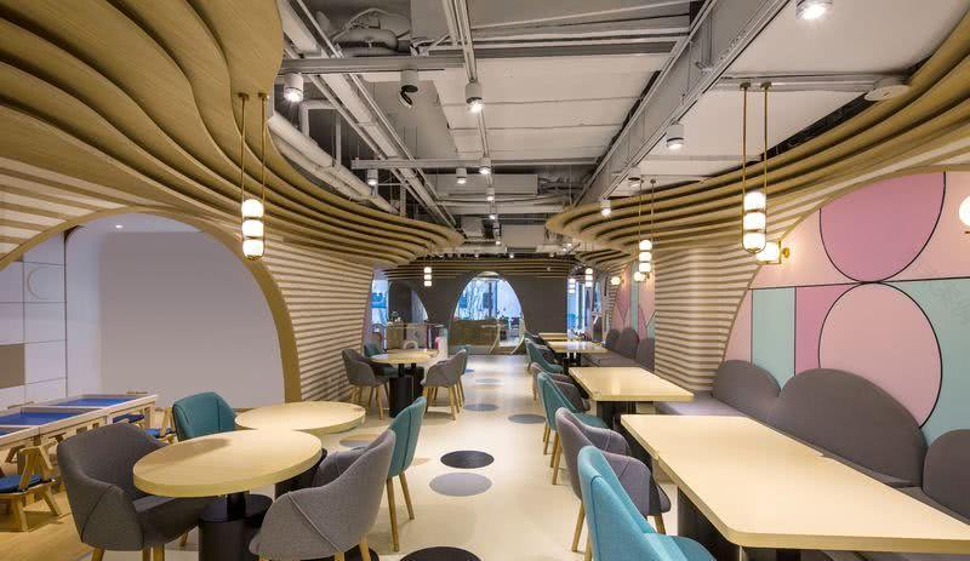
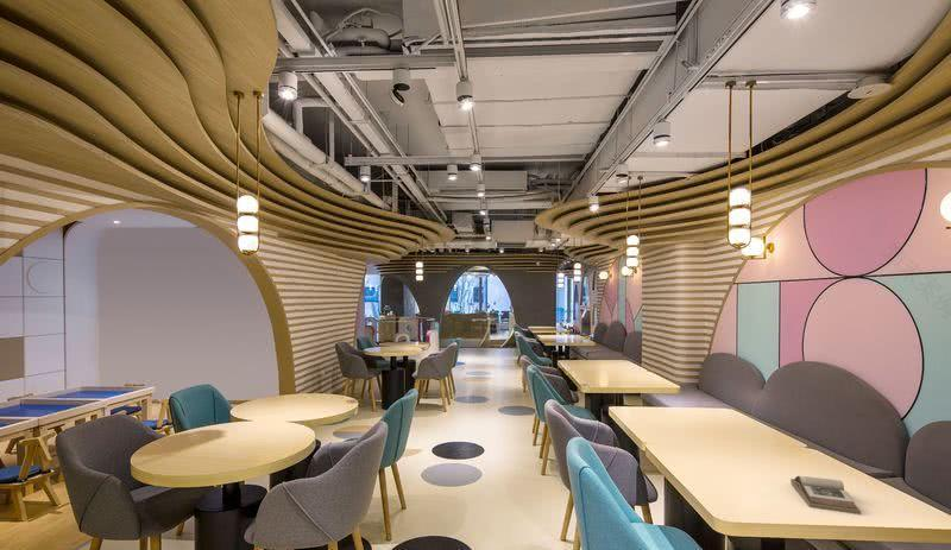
+ book (823, 489)
